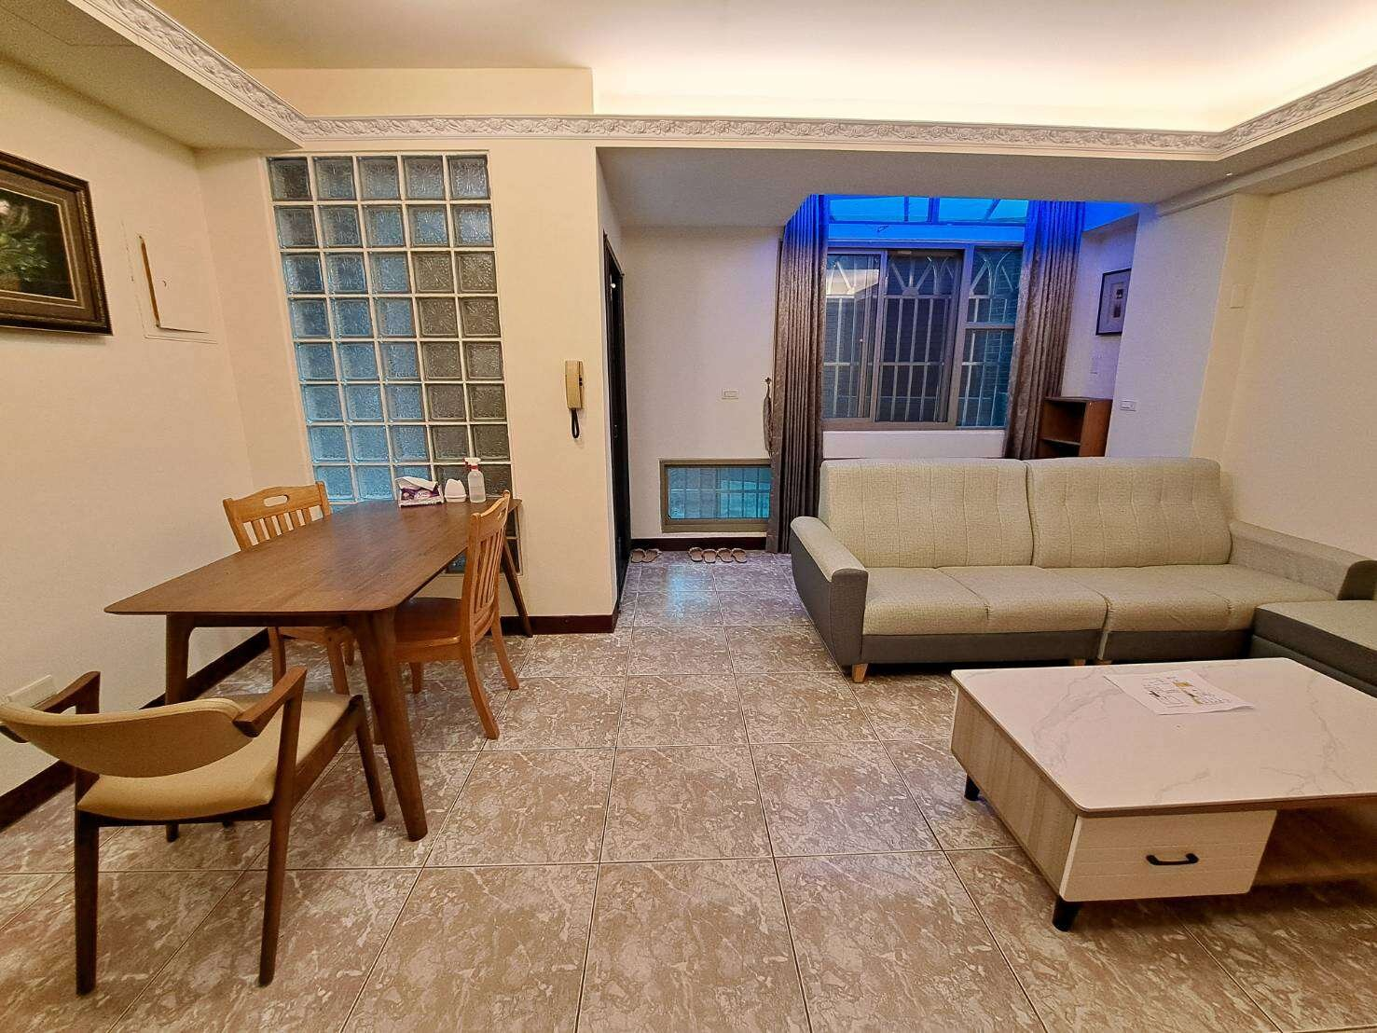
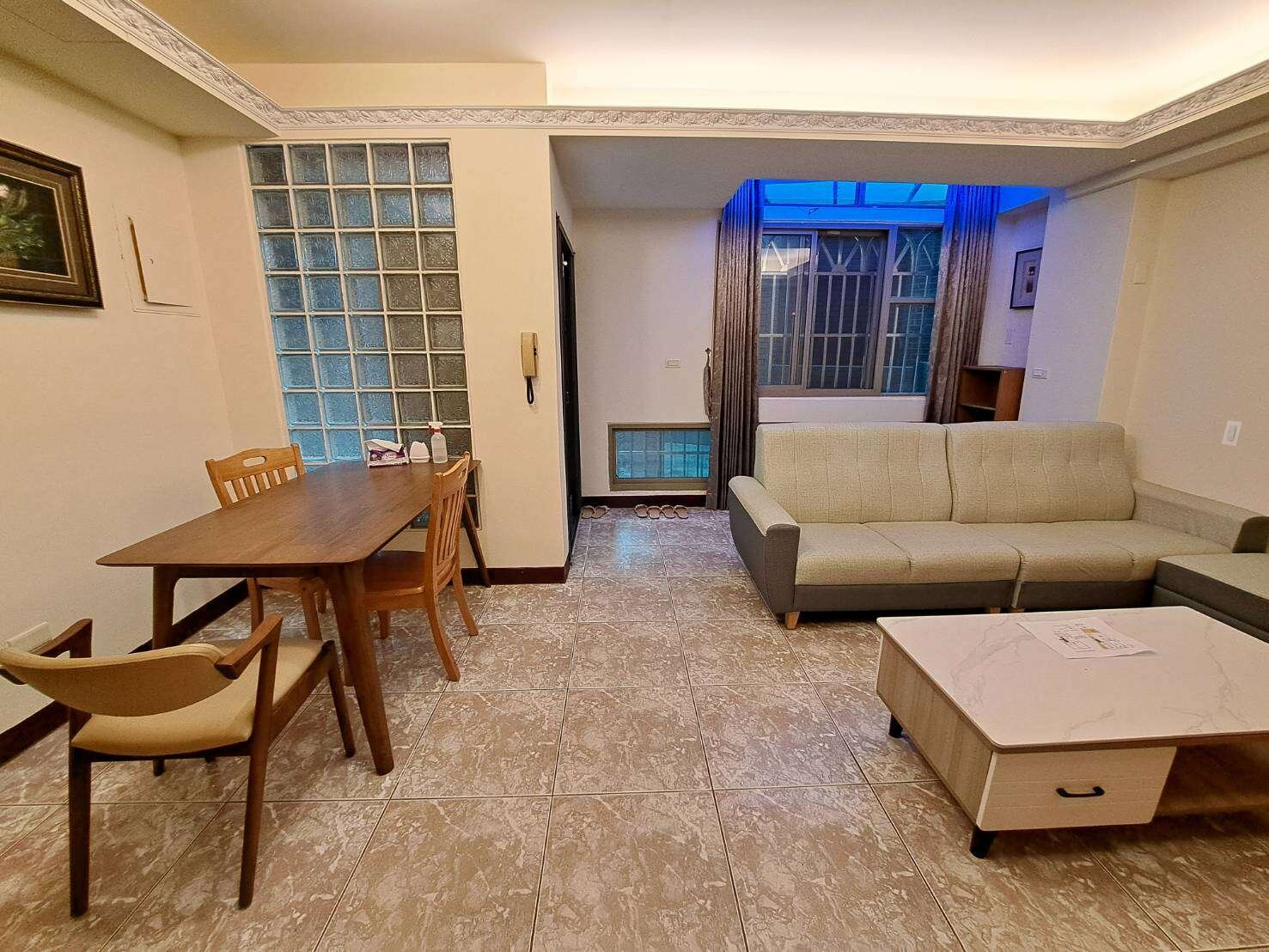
+ light switch (1231, 433)
